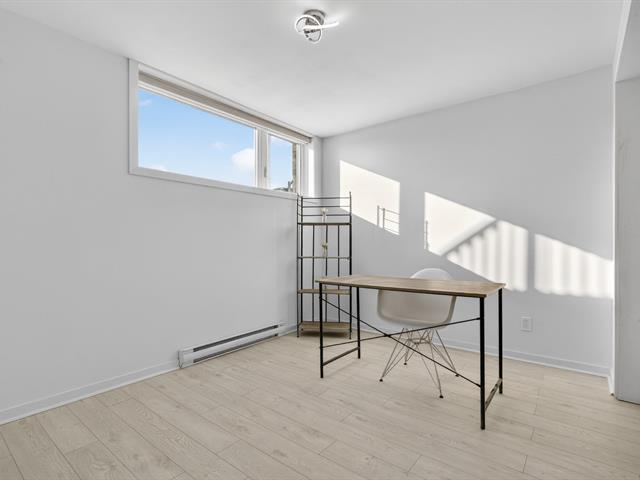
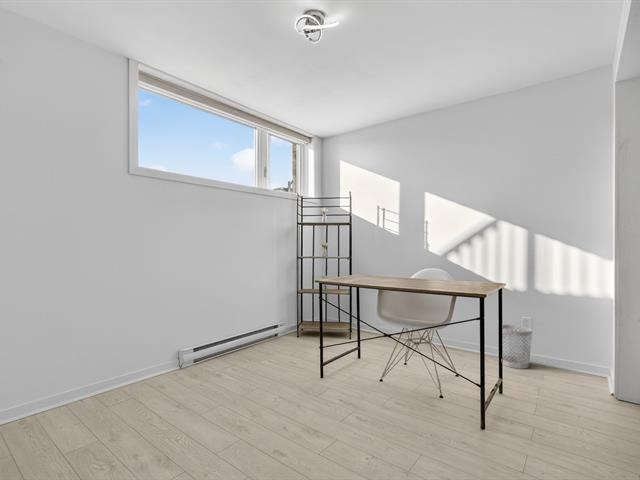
+ wastebasket (515, 346)
